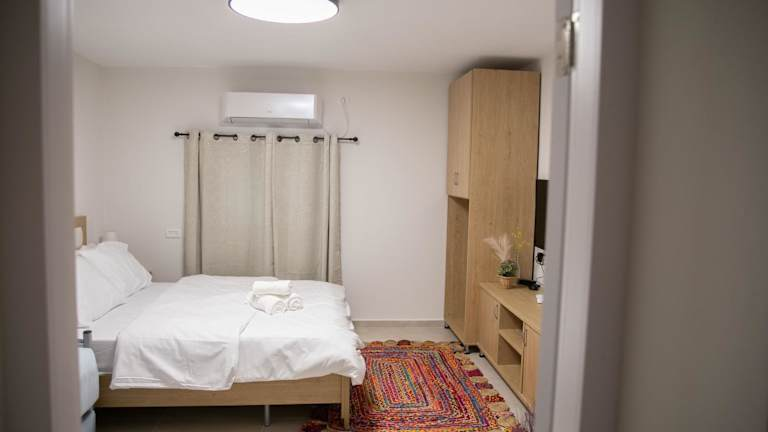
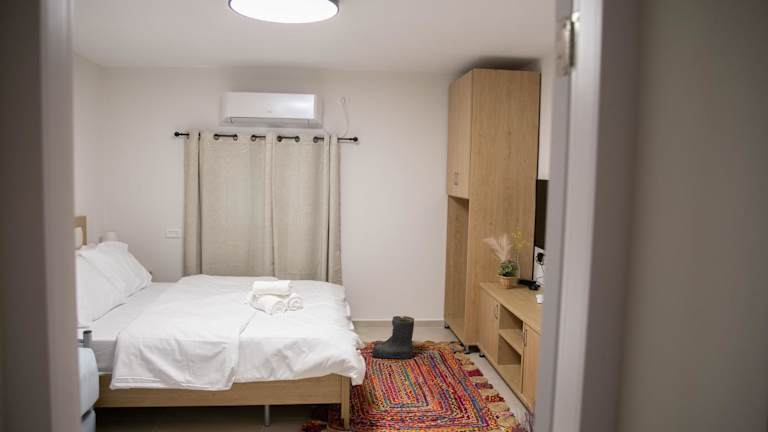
+ boots (392, 335)
